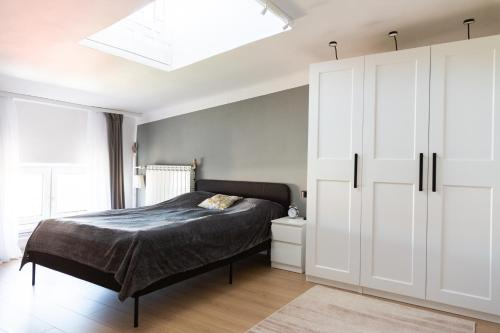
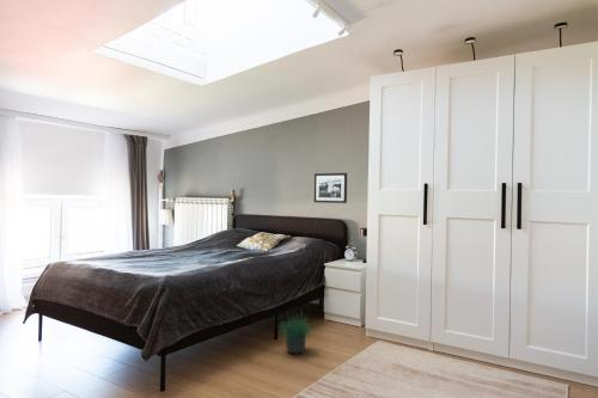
+ potted plant (295, 329)
+ picture frame (330, 188)
